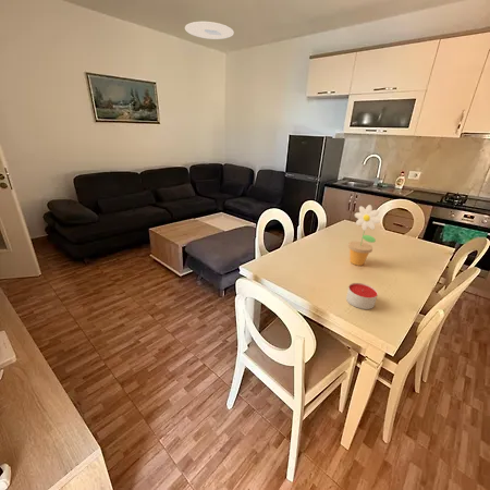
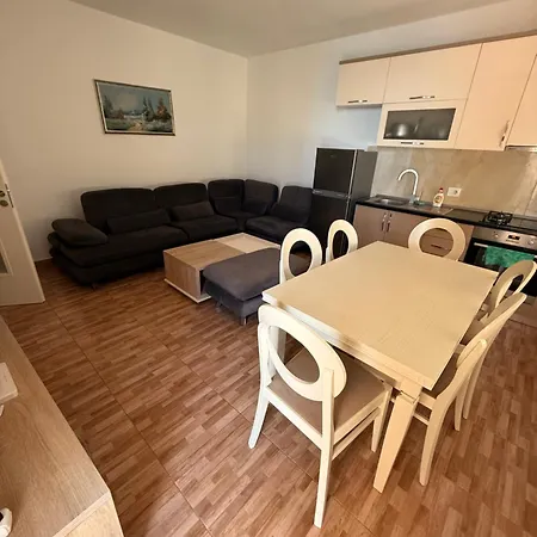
- candle (362, 295)
- potted flower (363, 234)
- ceiling light (209, 27)
